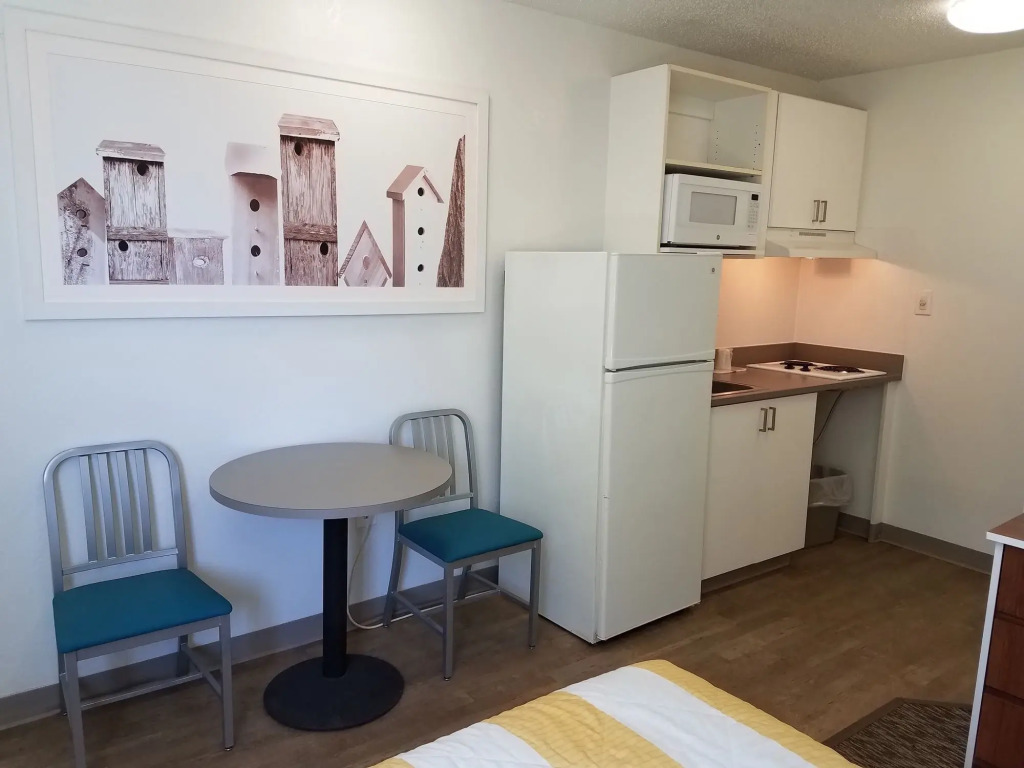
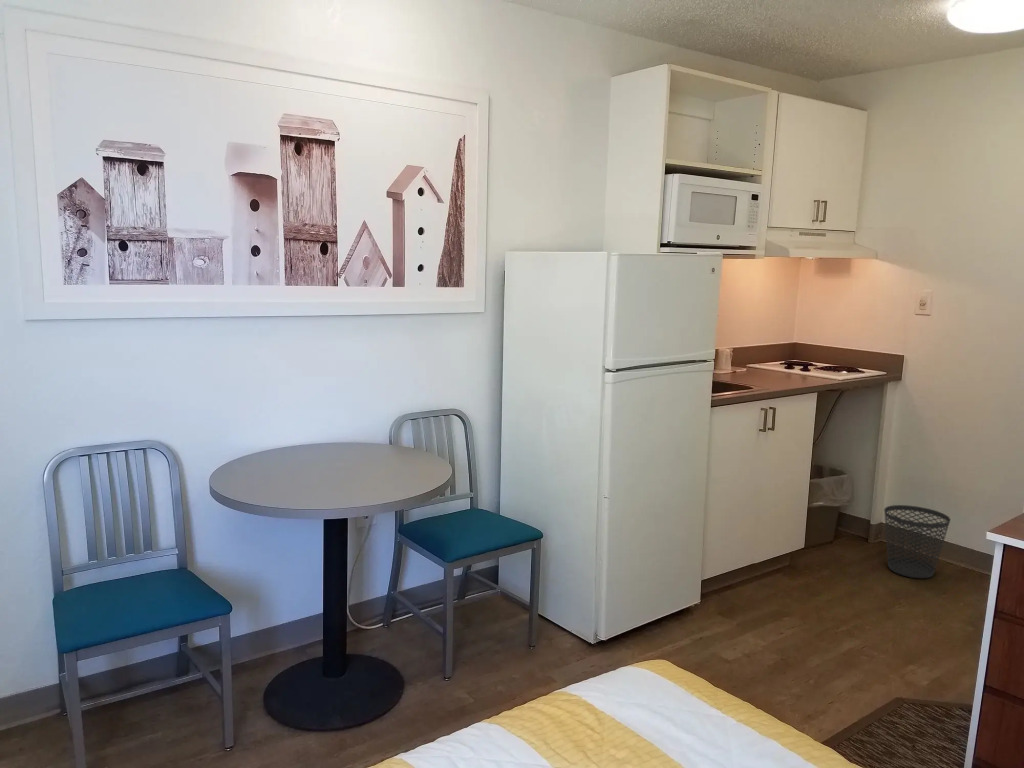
+ wastebasket (913, 542)
